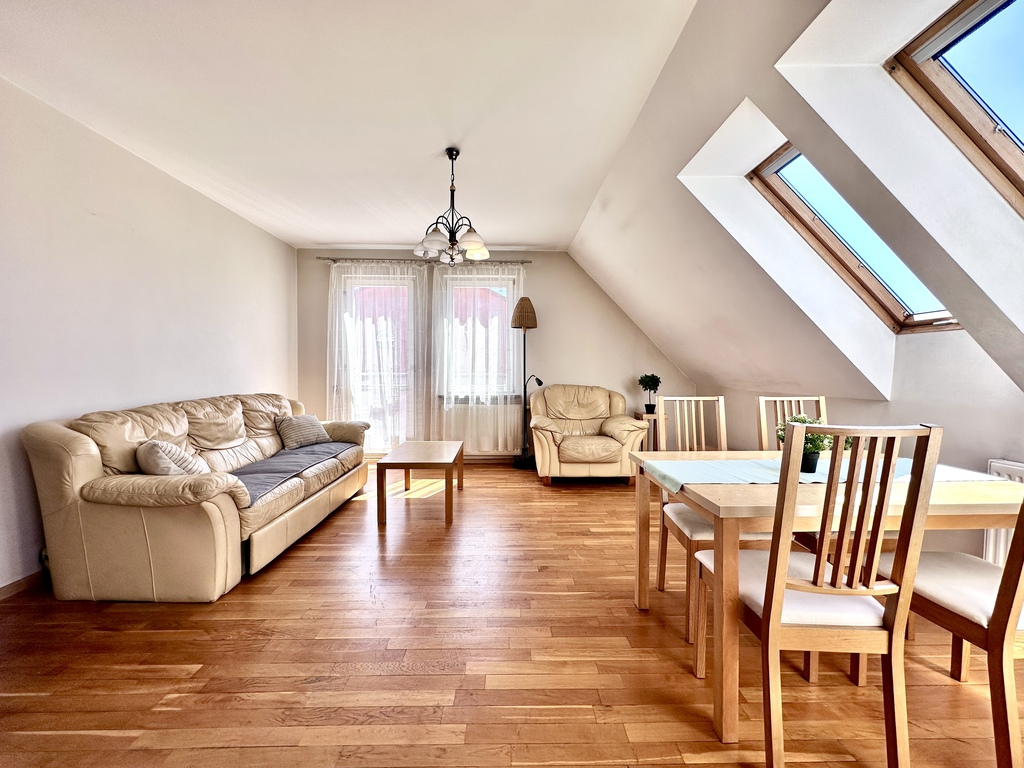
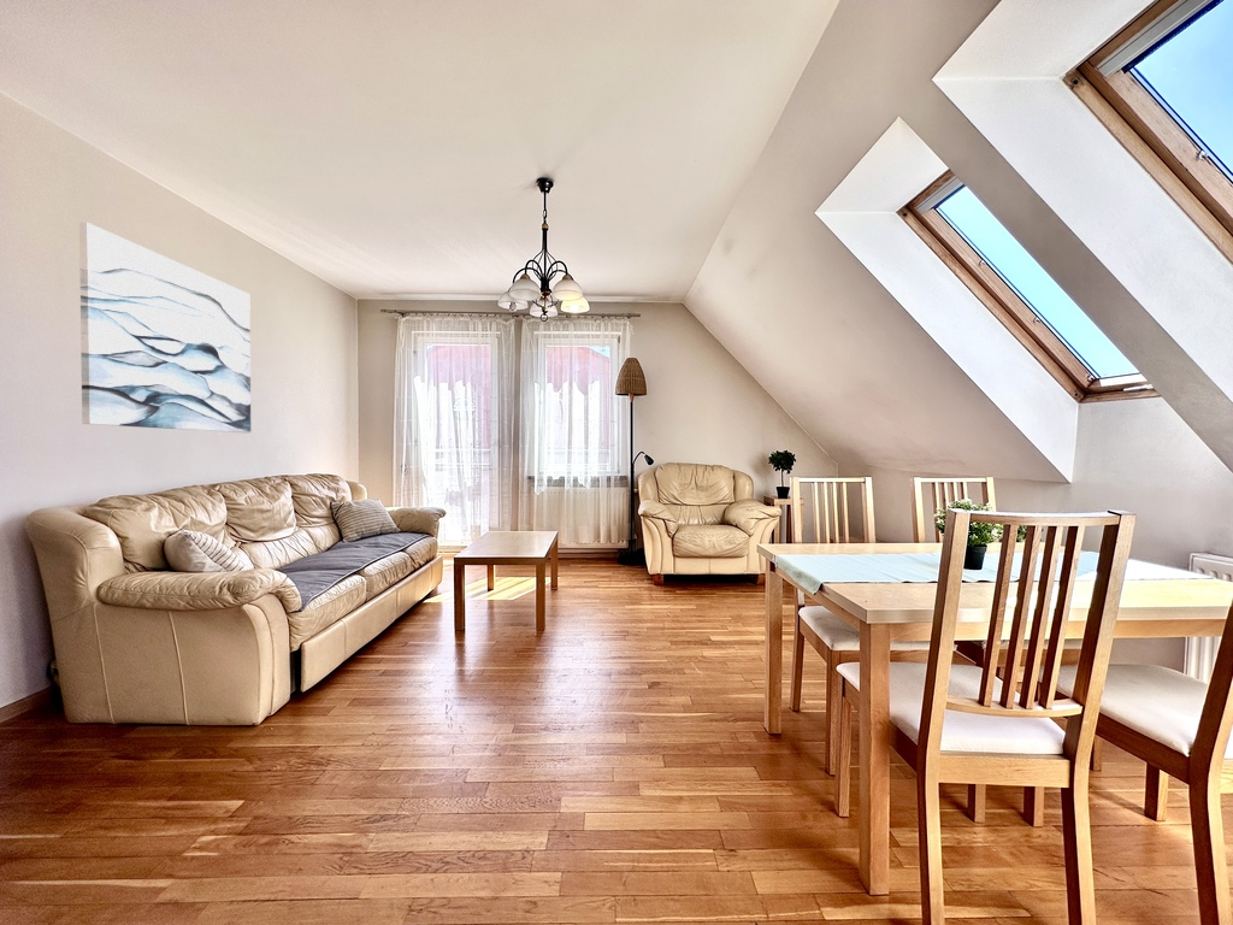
+ wall art (181, 347)
